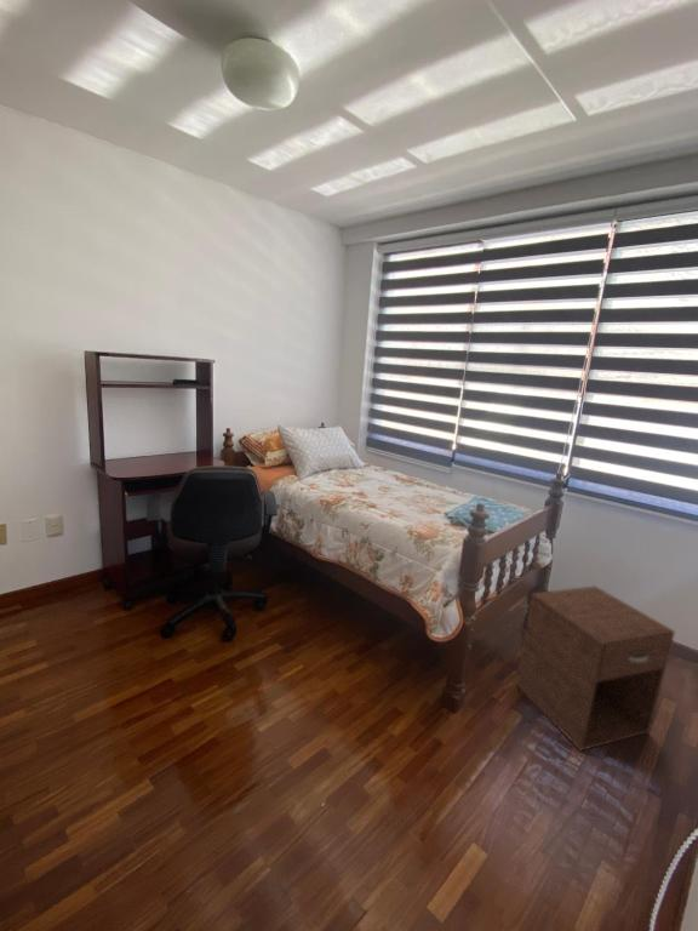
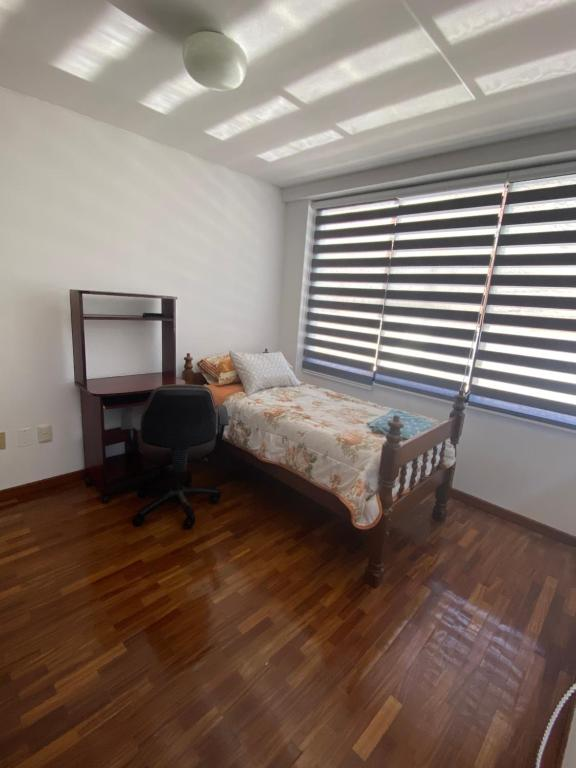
- nightstand (590, 662)
